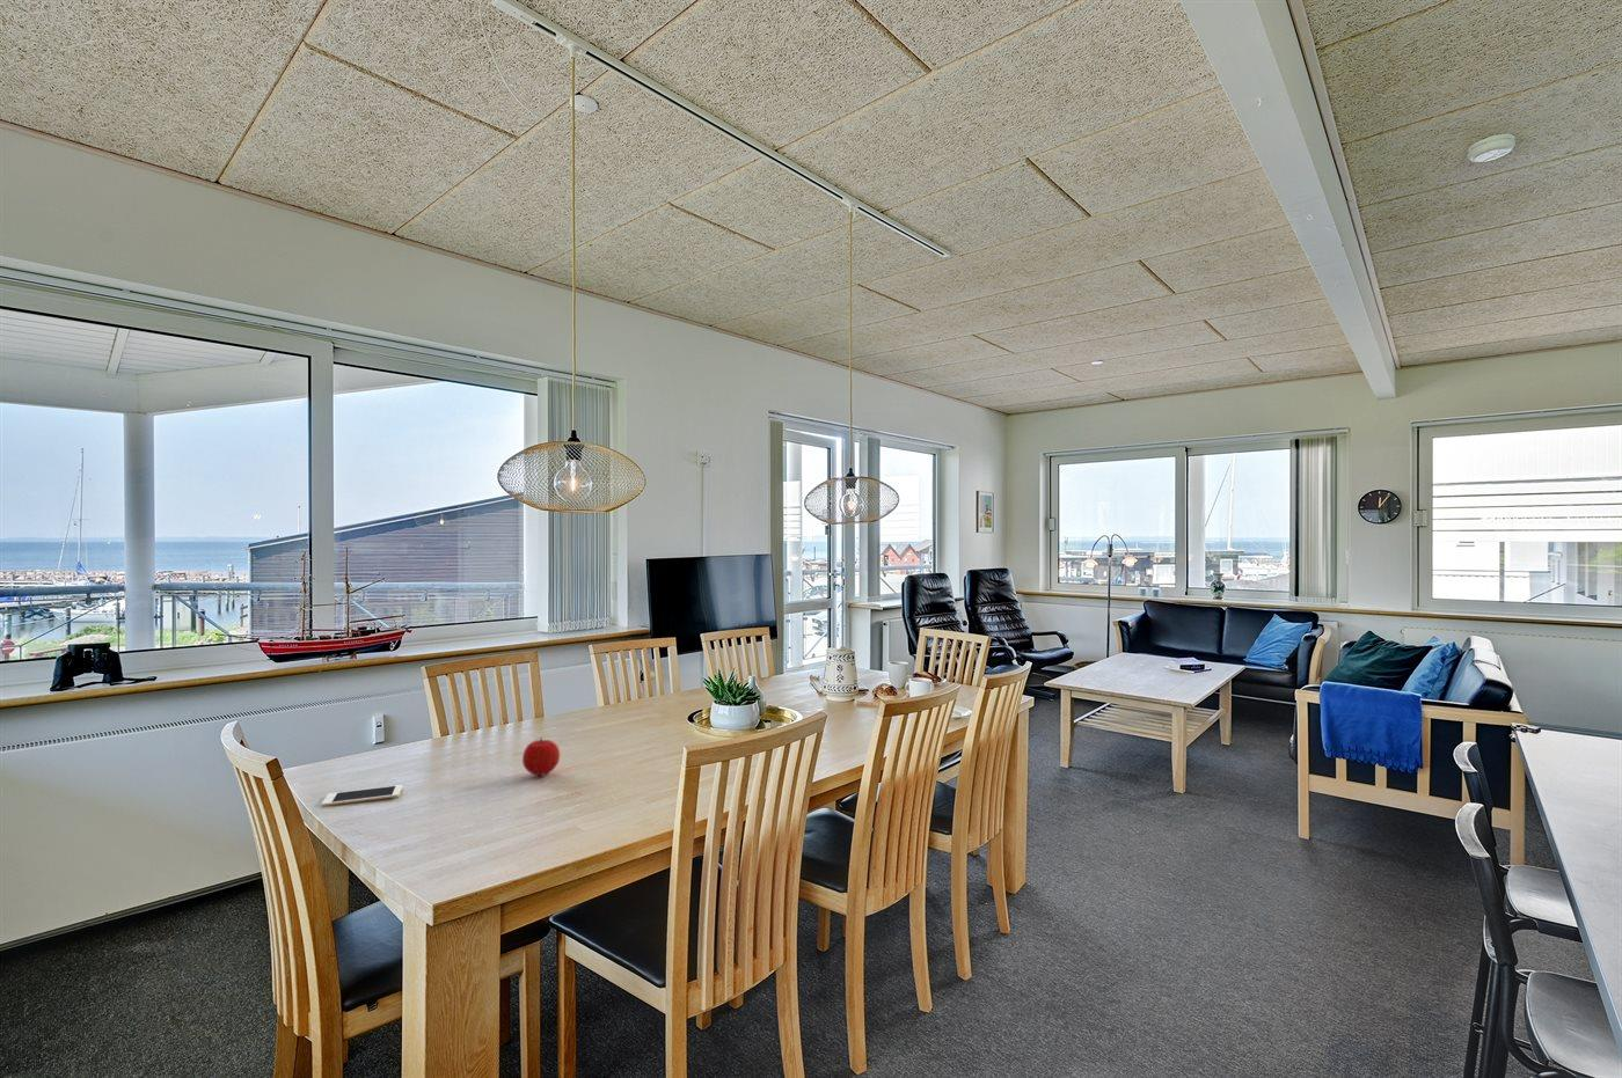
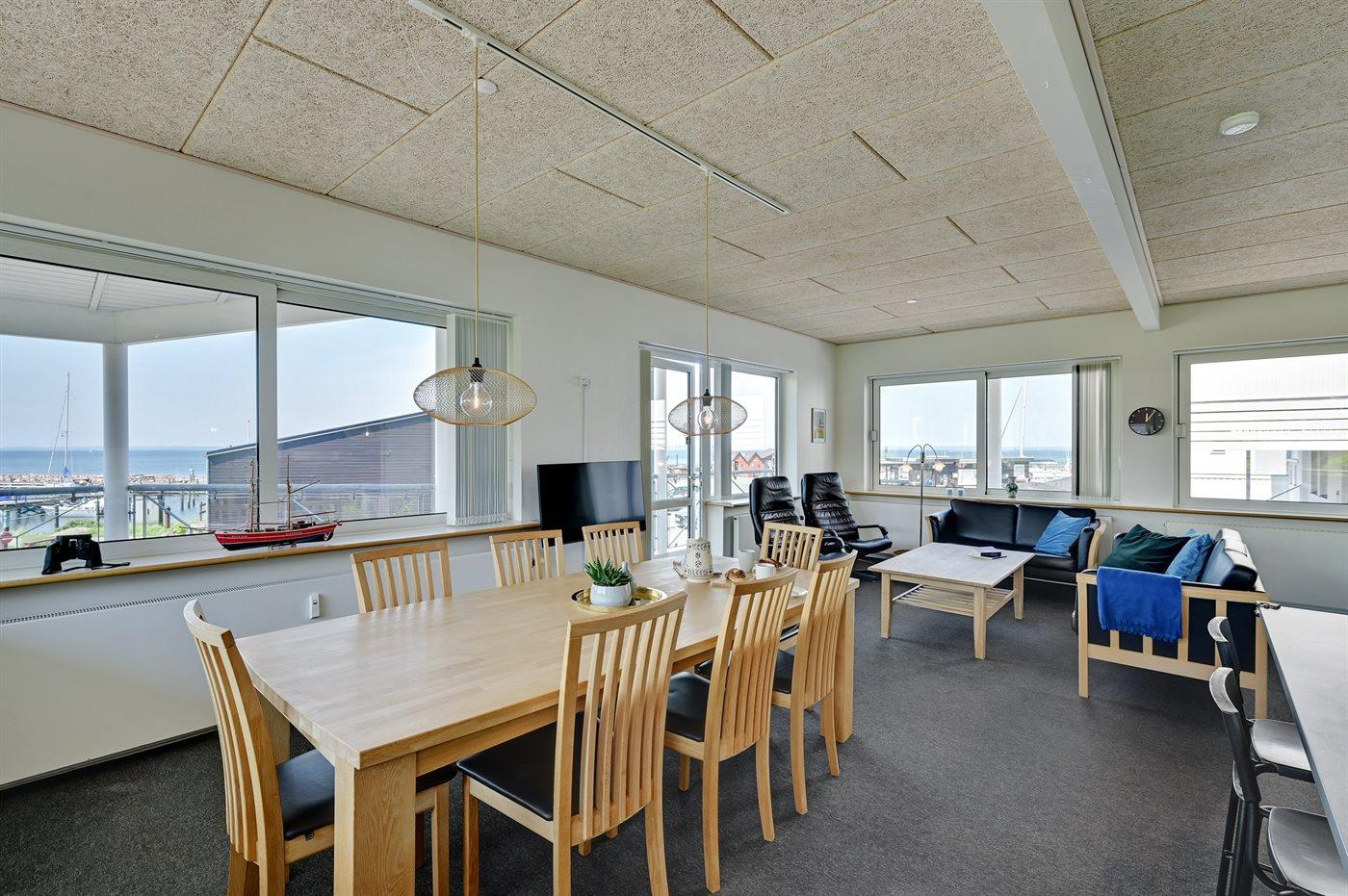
- cell phone (362, 794)
- fruit (541, 756)
